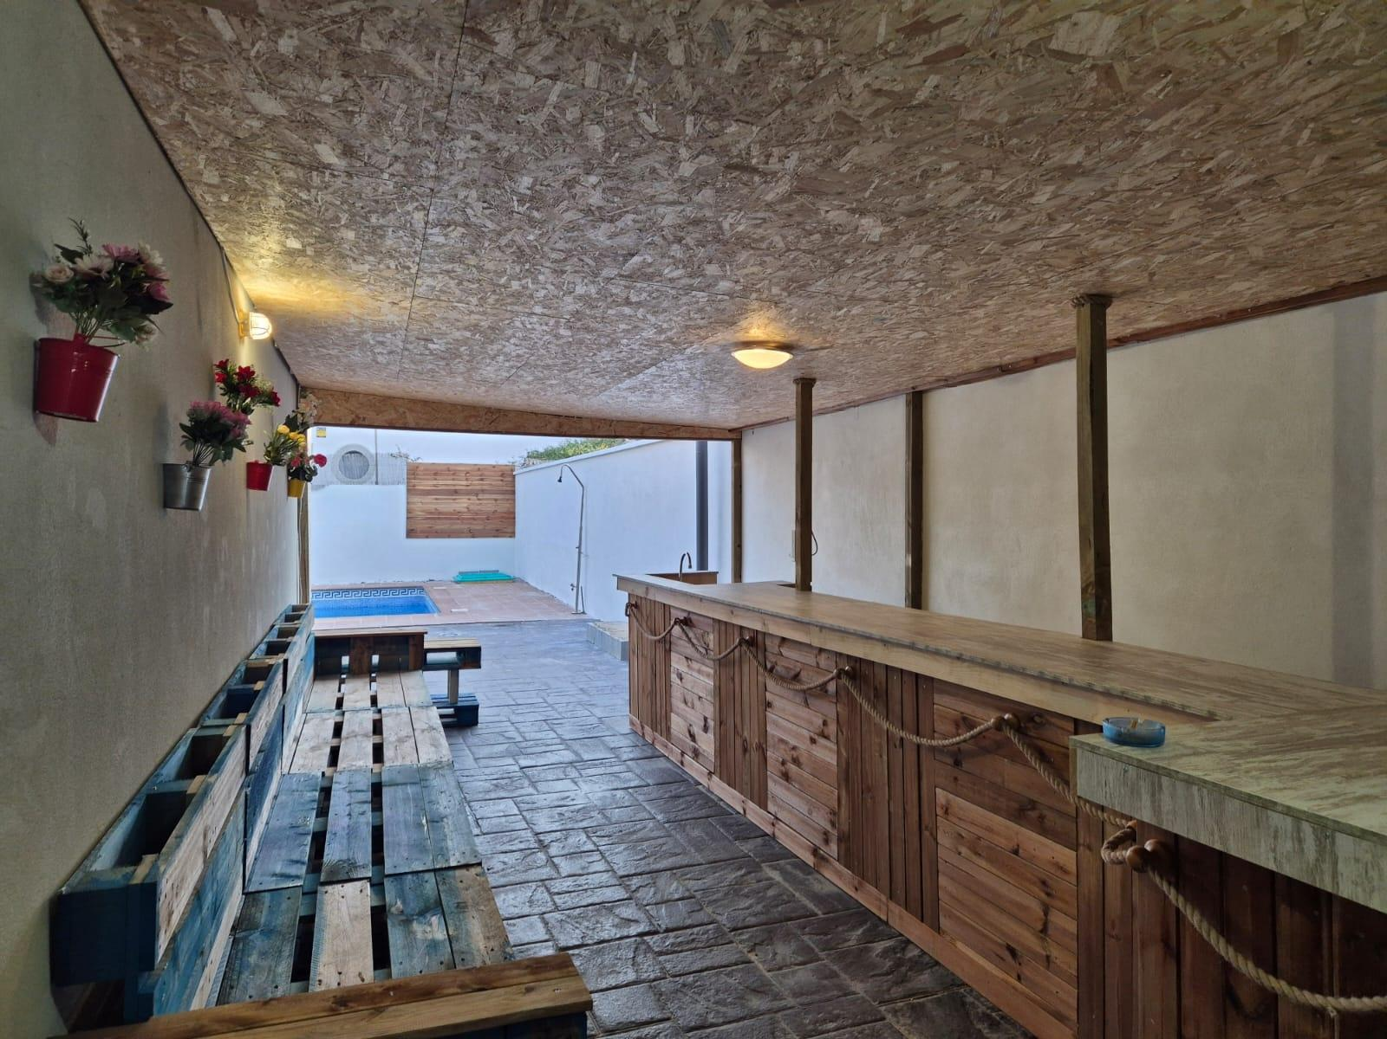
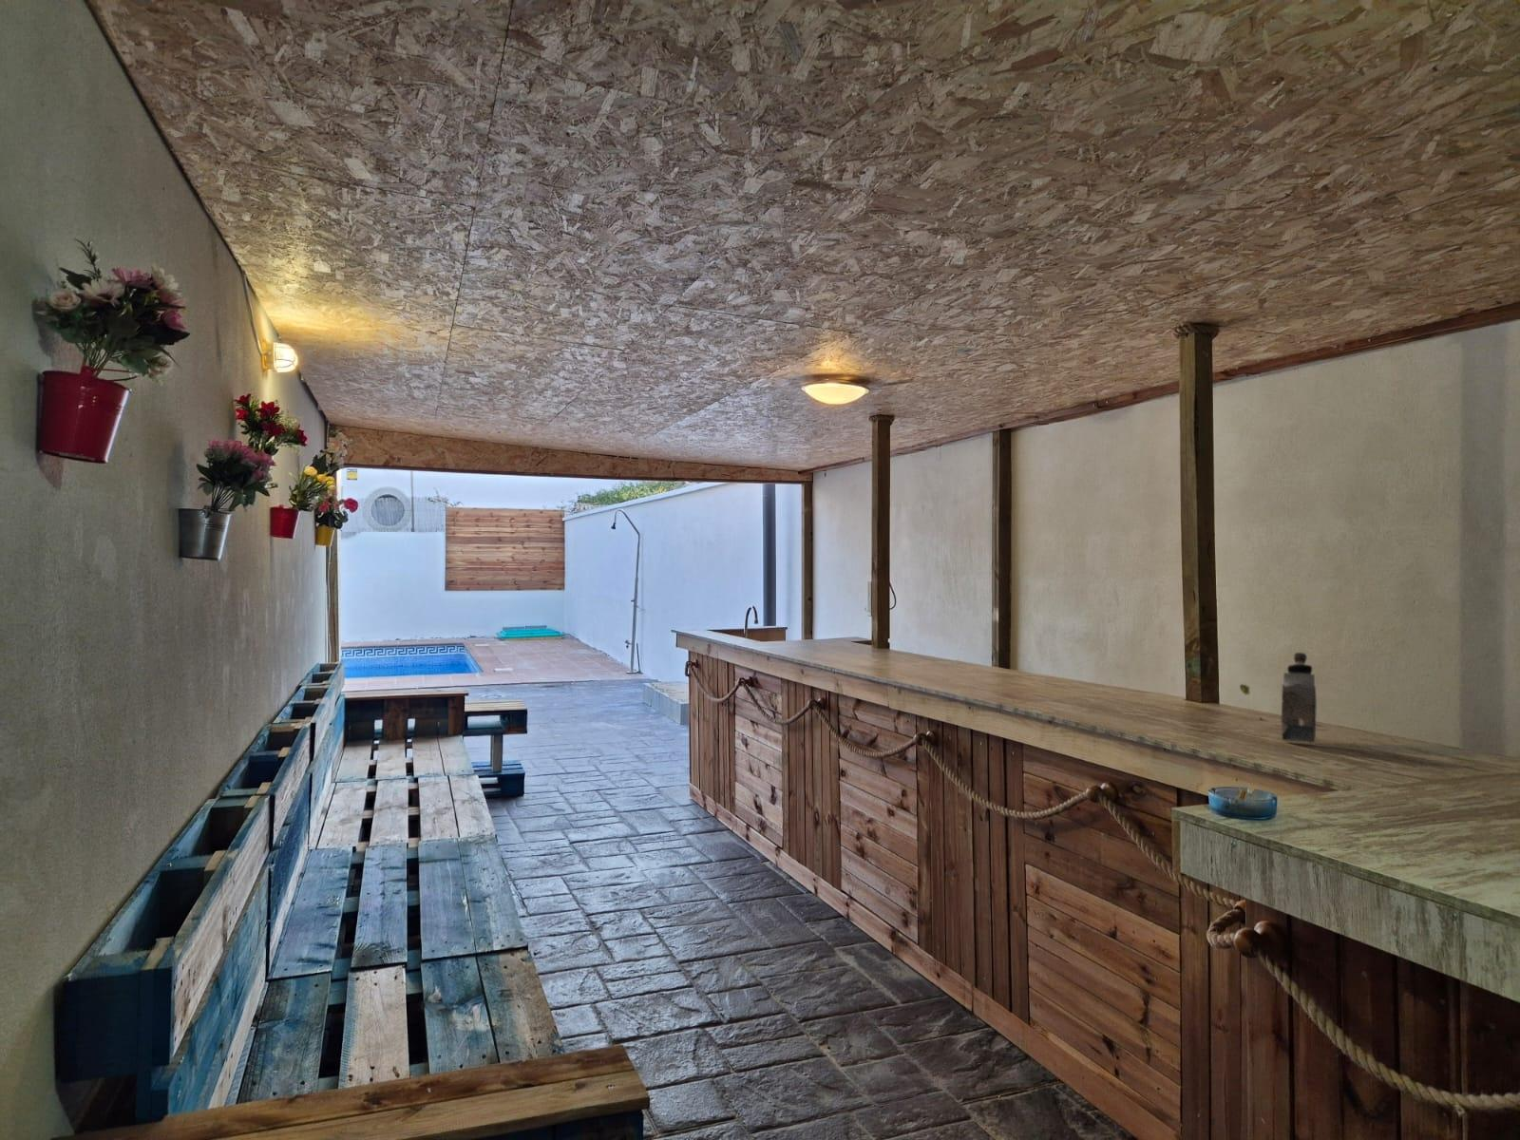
+ bust sculpture (1282, 693)
